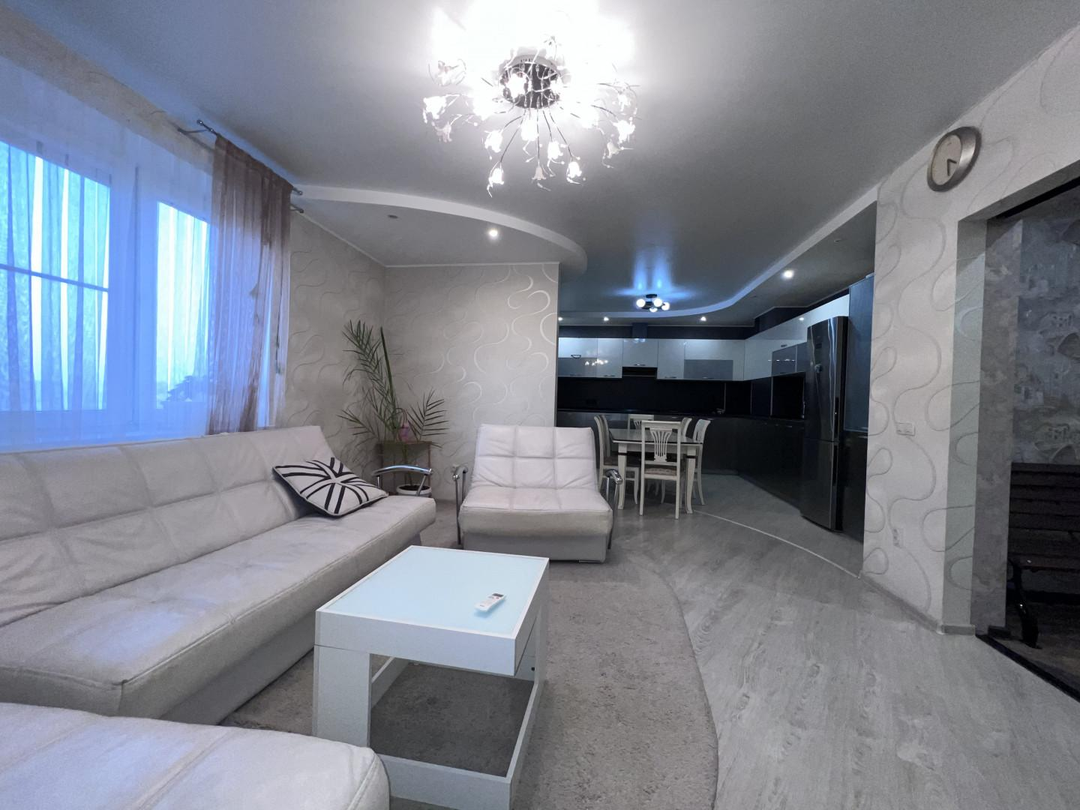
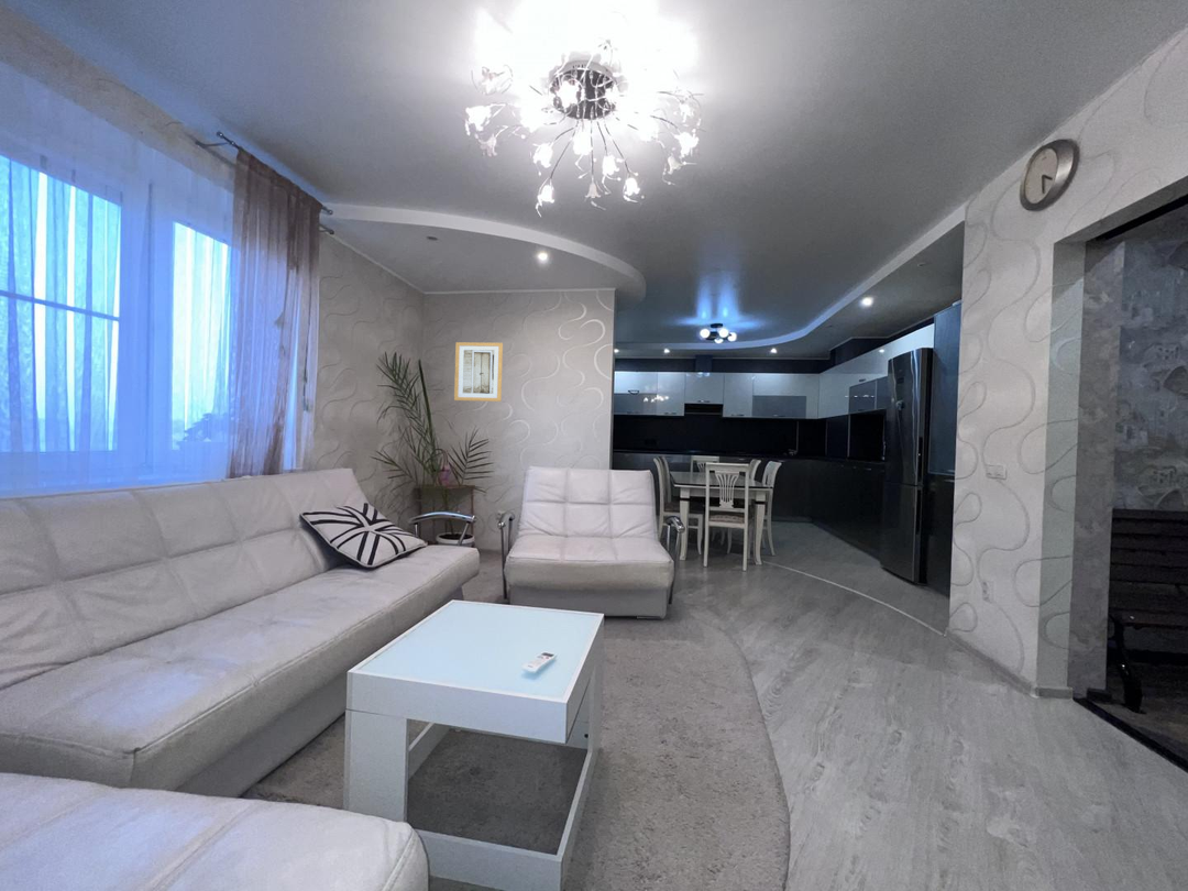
+ wall art (477, 372)
